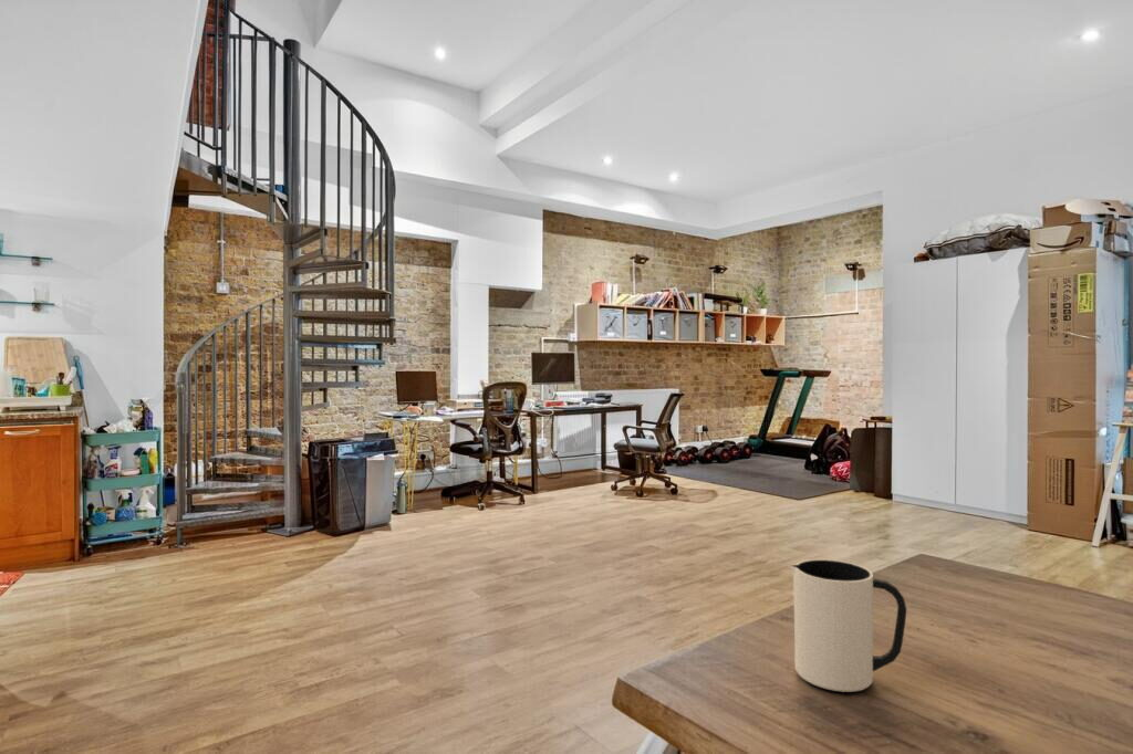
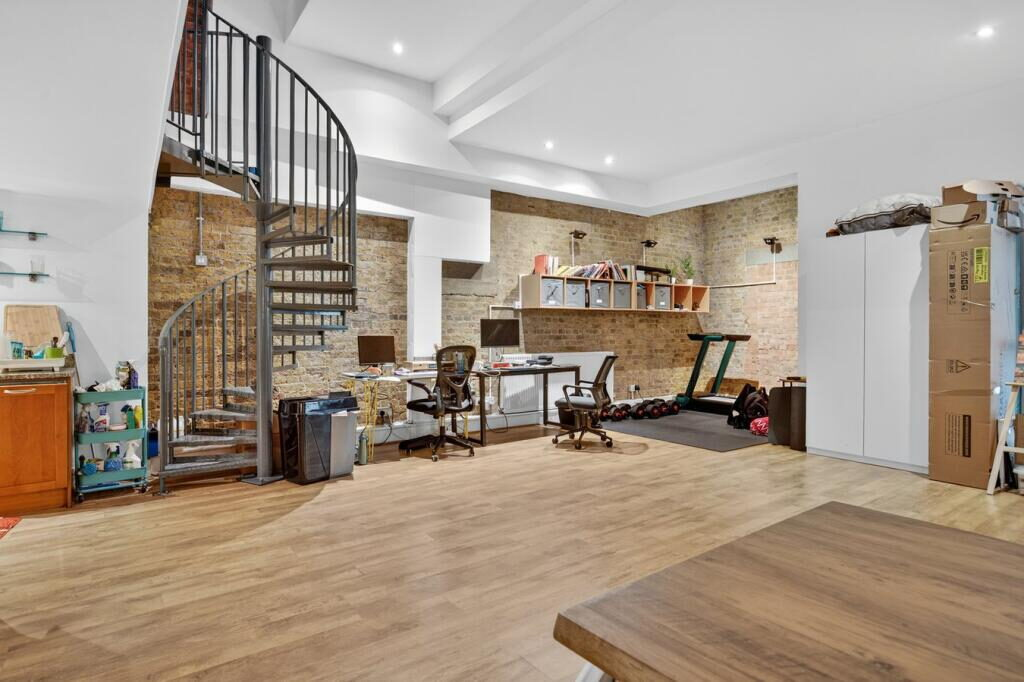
- pitcher (842, 624)
